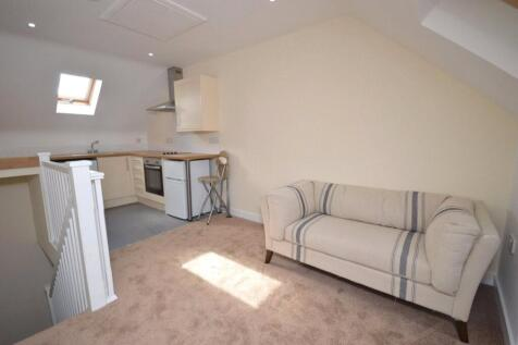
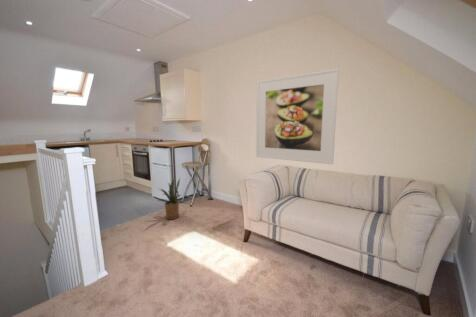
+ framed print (291, 119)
+ house plant (169, 198)
